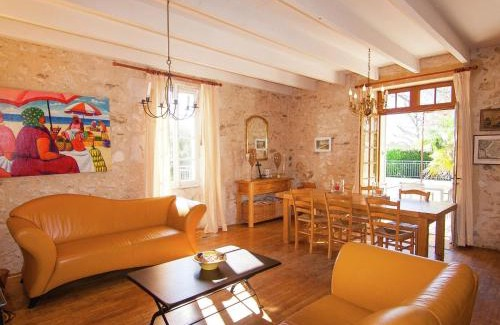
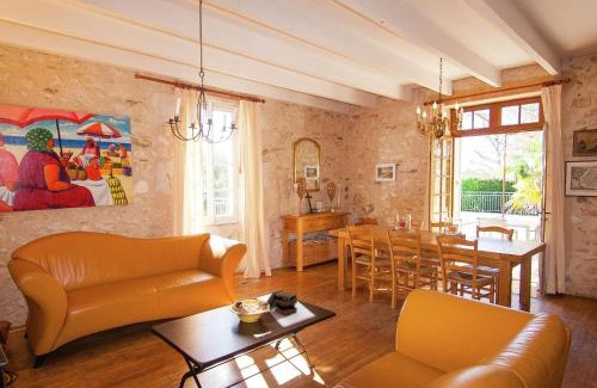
+ book (281, 301)
